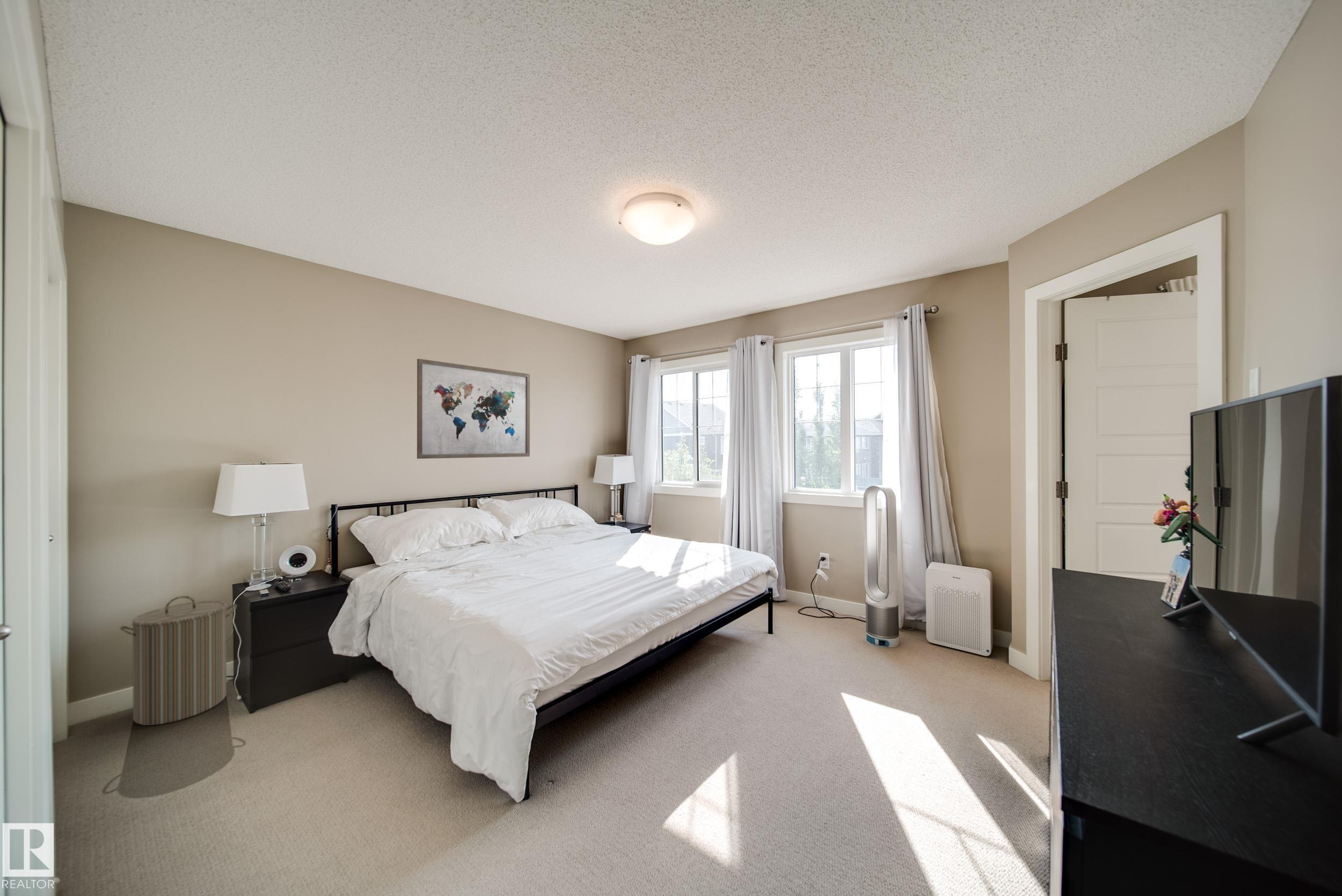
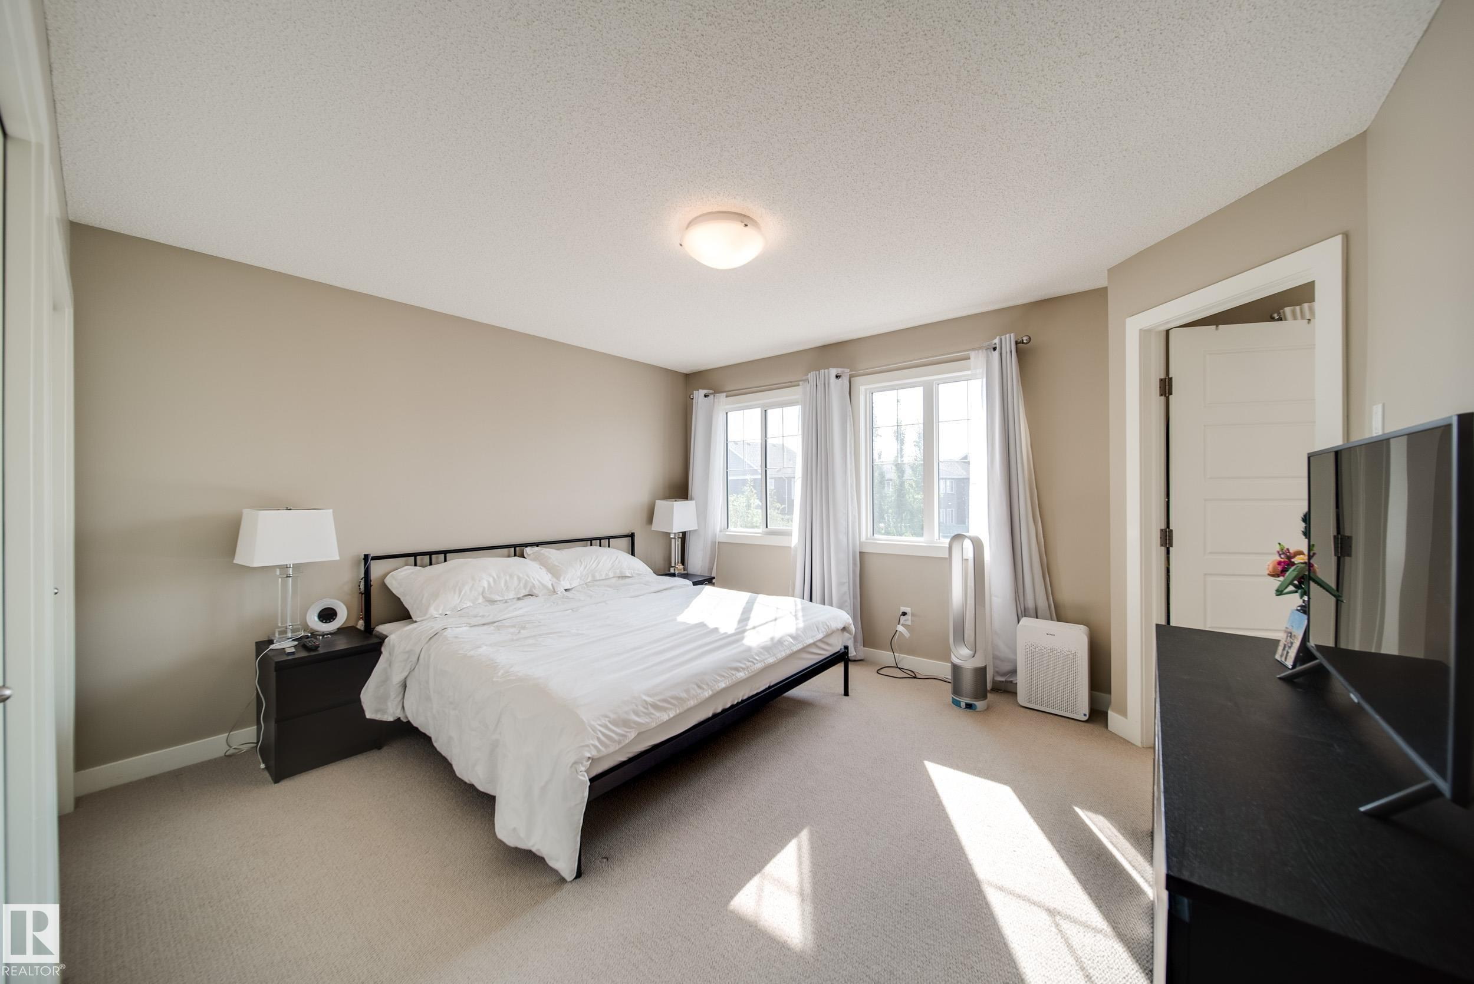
- laundry hamper (182, 651)
- wall art (479, 412)
